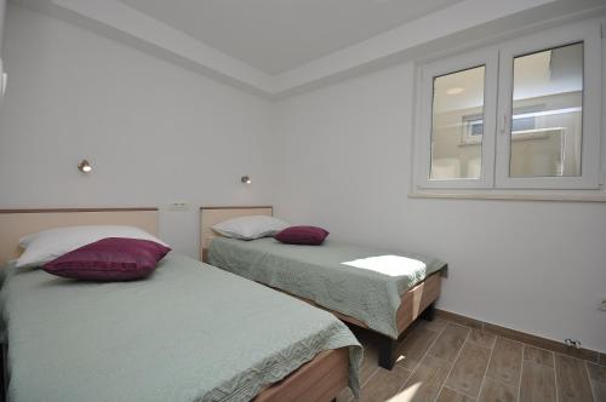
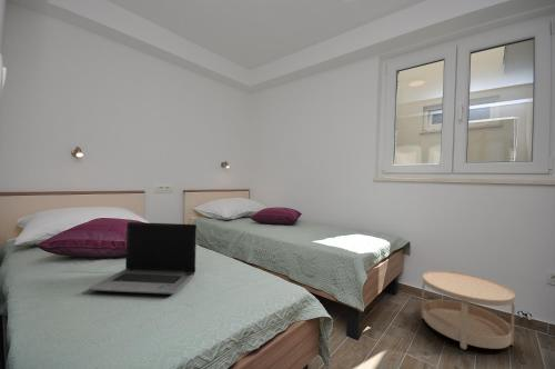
+ side table (464, 307)
+ laptop computer (148, 255)
